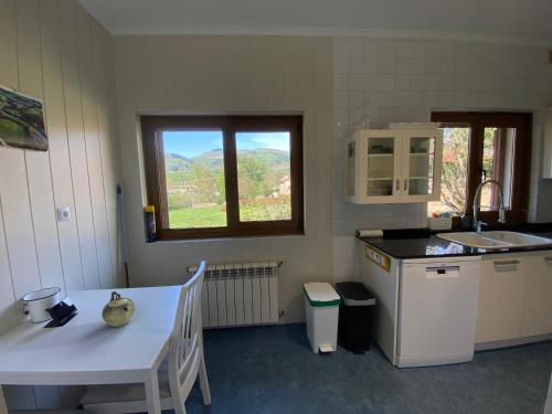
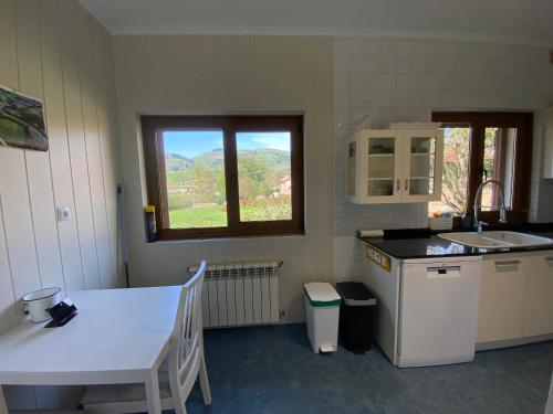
- teapot (119, 308)
